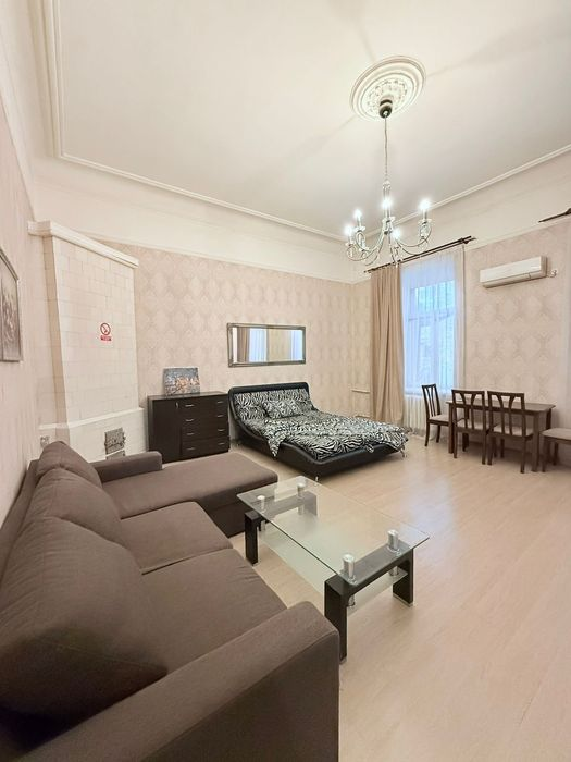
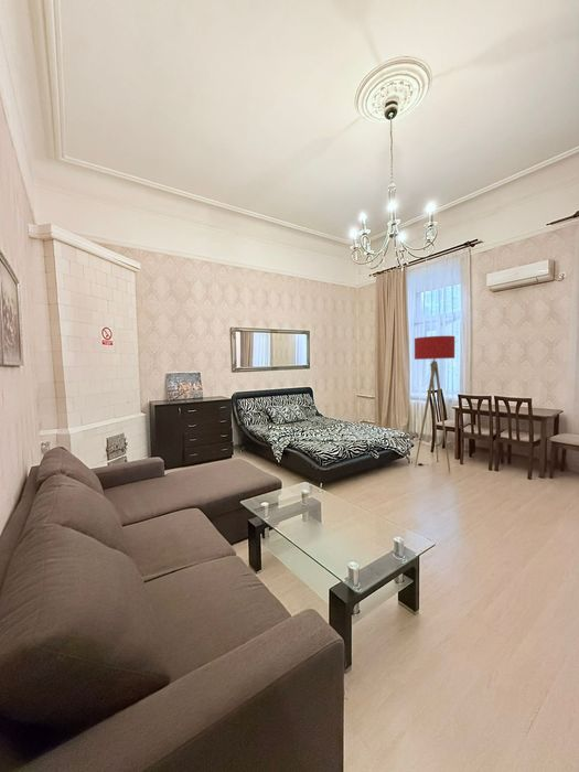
+ floor lamp (433, 403)
